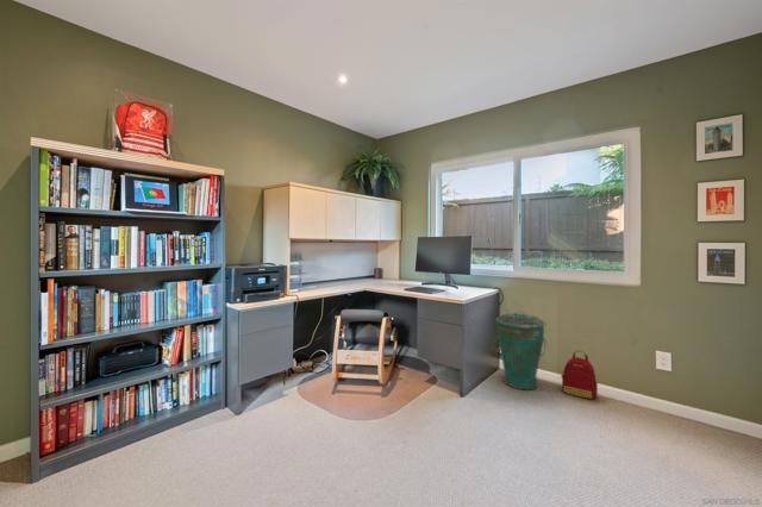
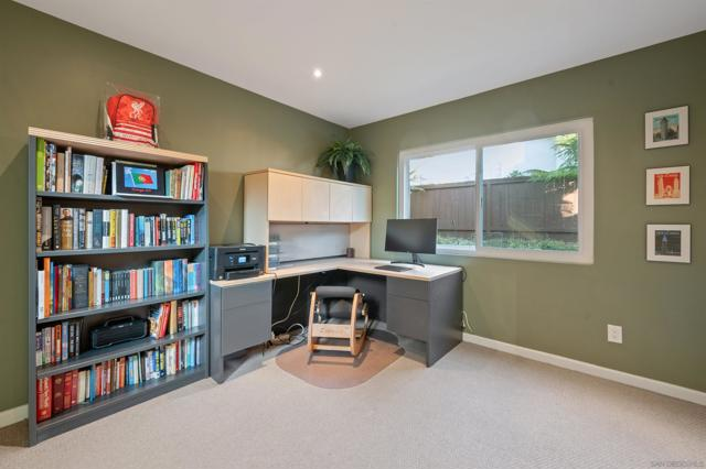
- trash can (519, 346)
- backpack (577, 373)
